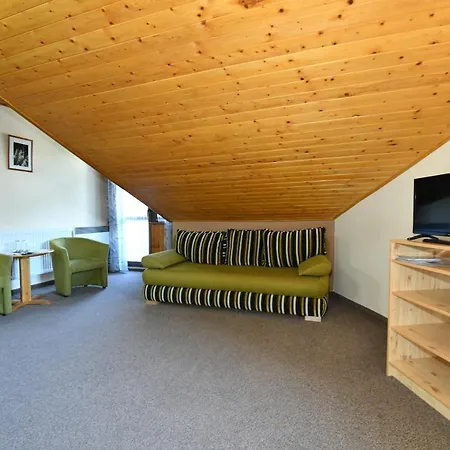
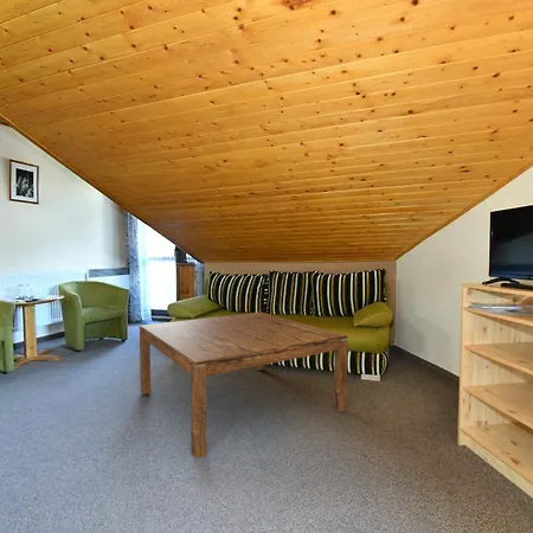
+ coffee table (237, 365)
